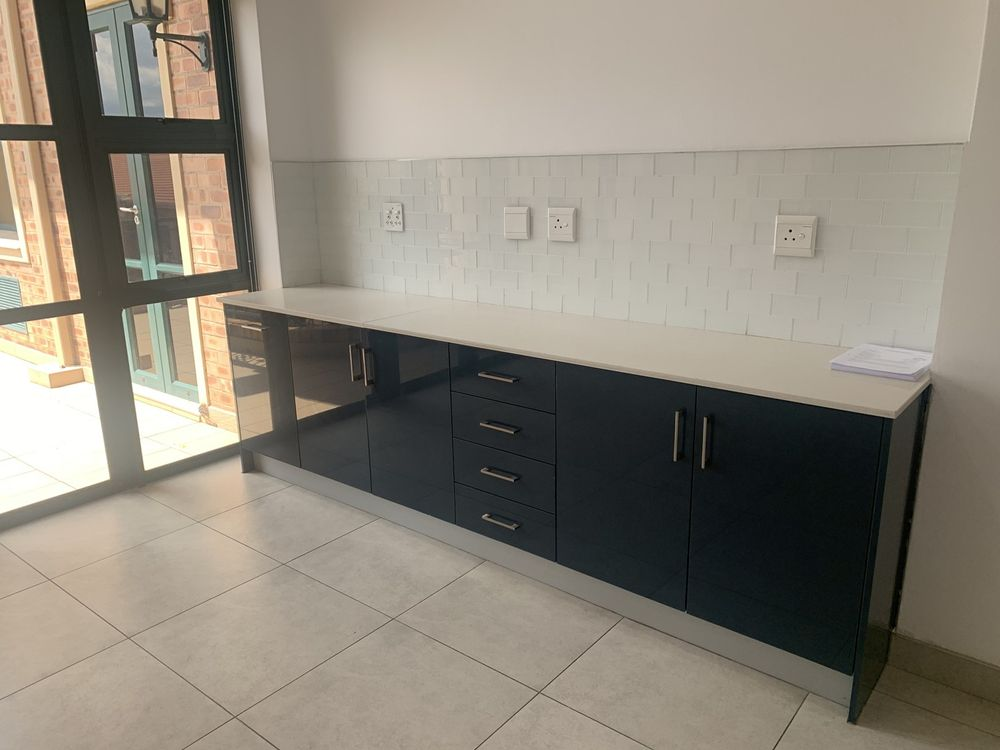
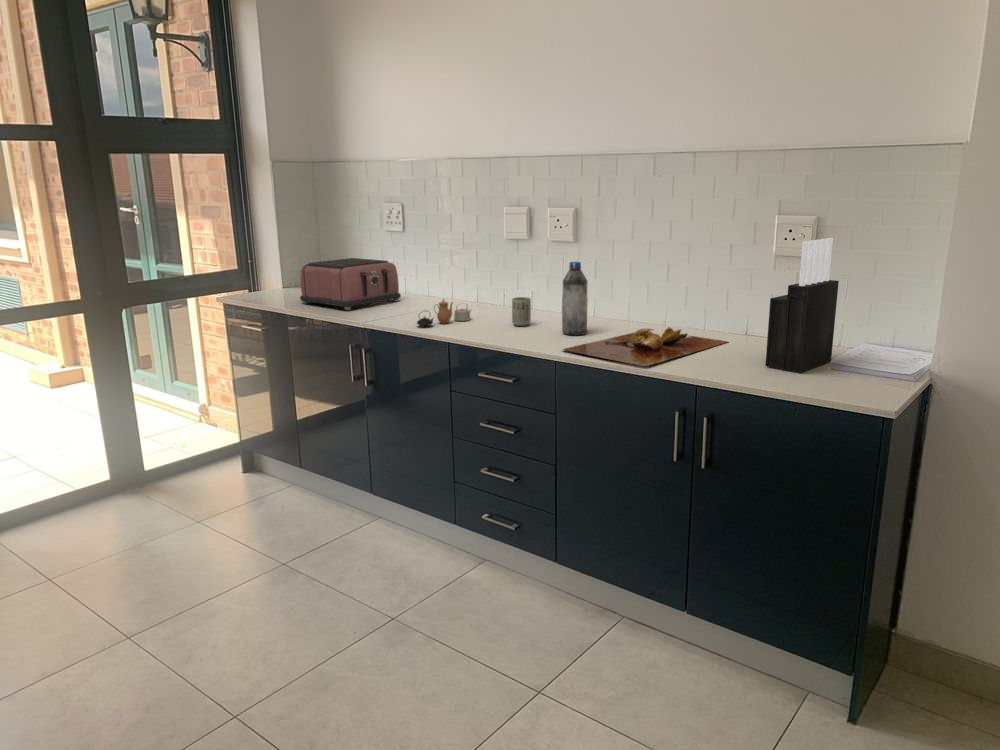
+ teapot (445, 310)
+ cutting board (646, 336)
+ water bottle (574, 297)
+ toaster (352, 282)
+ cup (521, 311)
+ knife block (799, 302)
